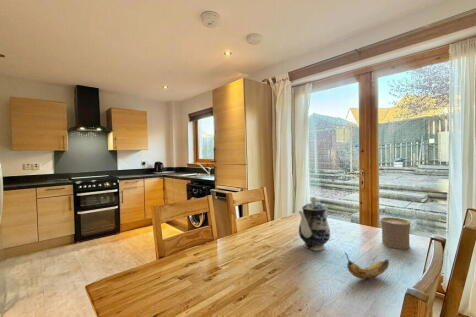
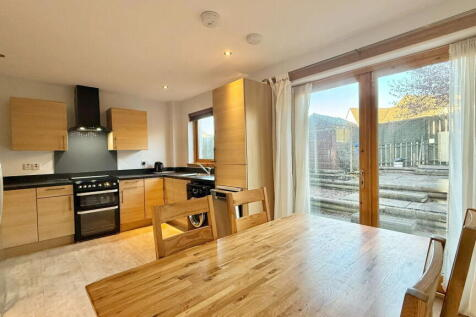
- teapot (314, 221)
- cup (395, 232)
- banana (368, 266)
